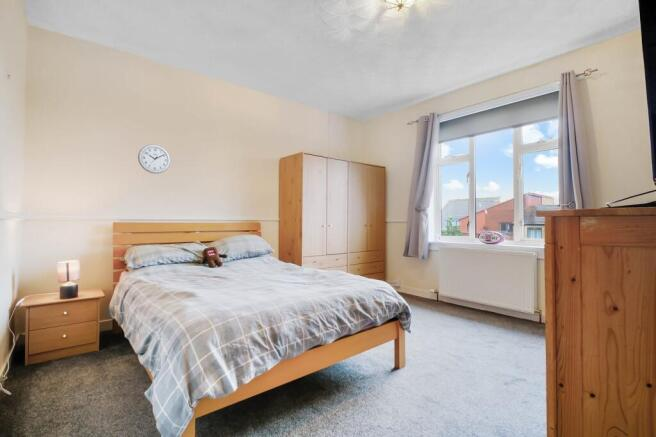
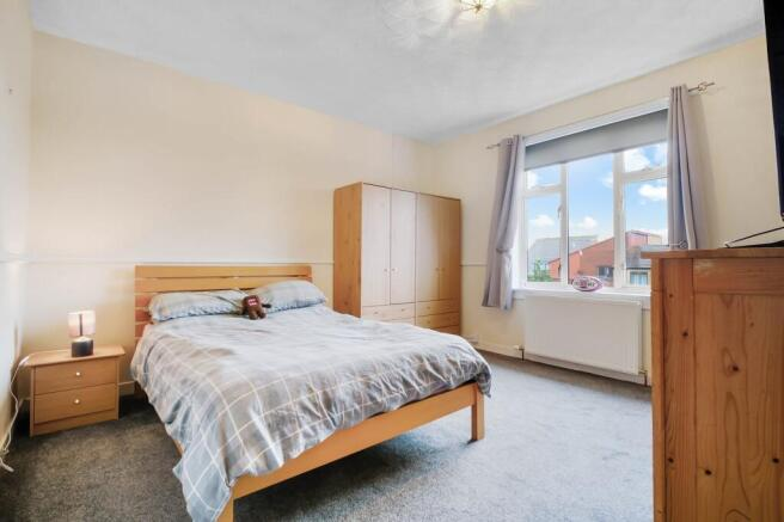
- wall clock (154, 159)
